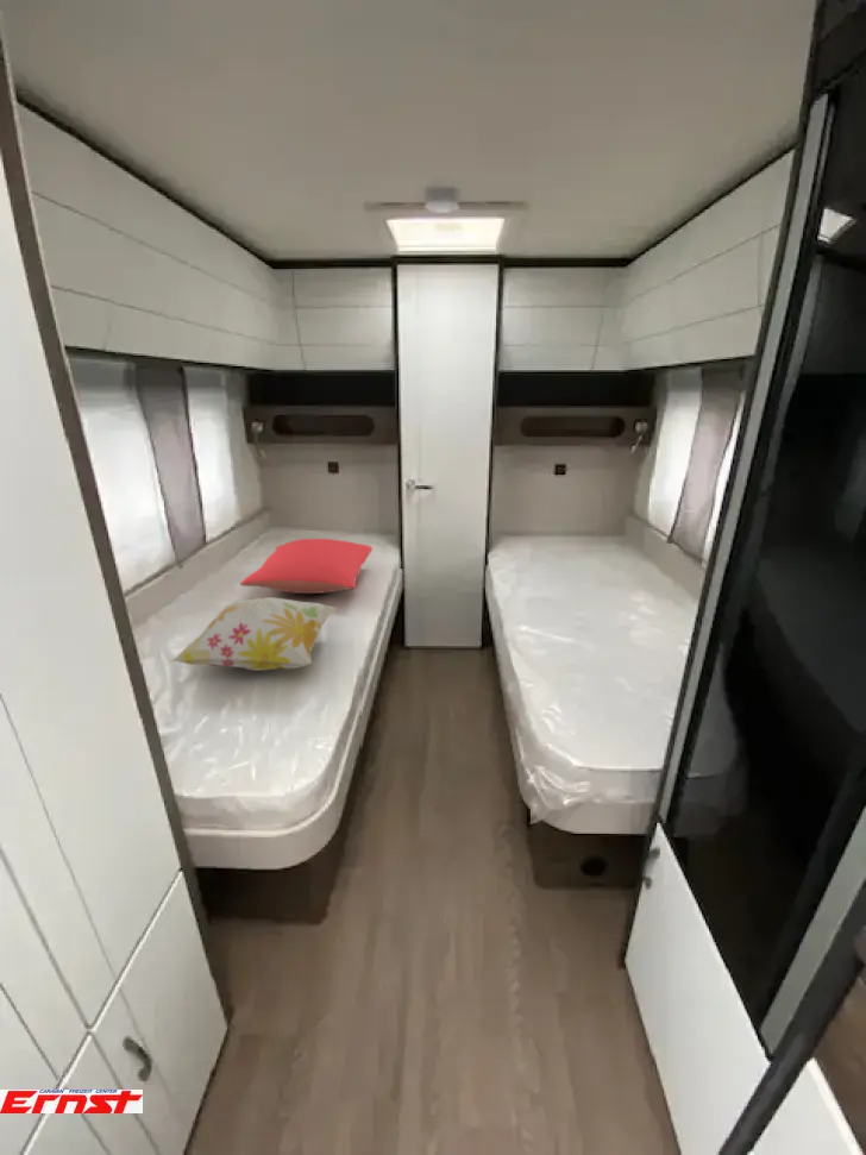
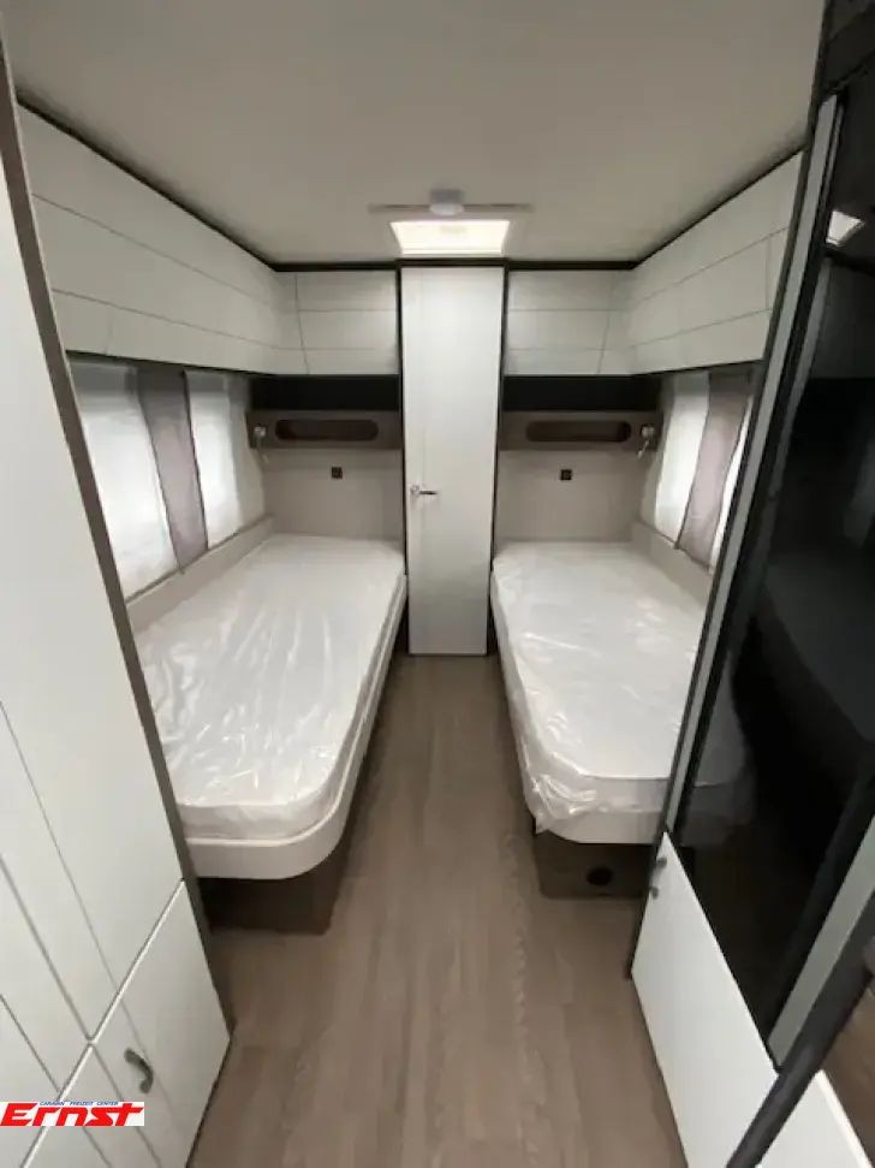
- pillow (312, 565)
- decorative pillow (263, 632)
